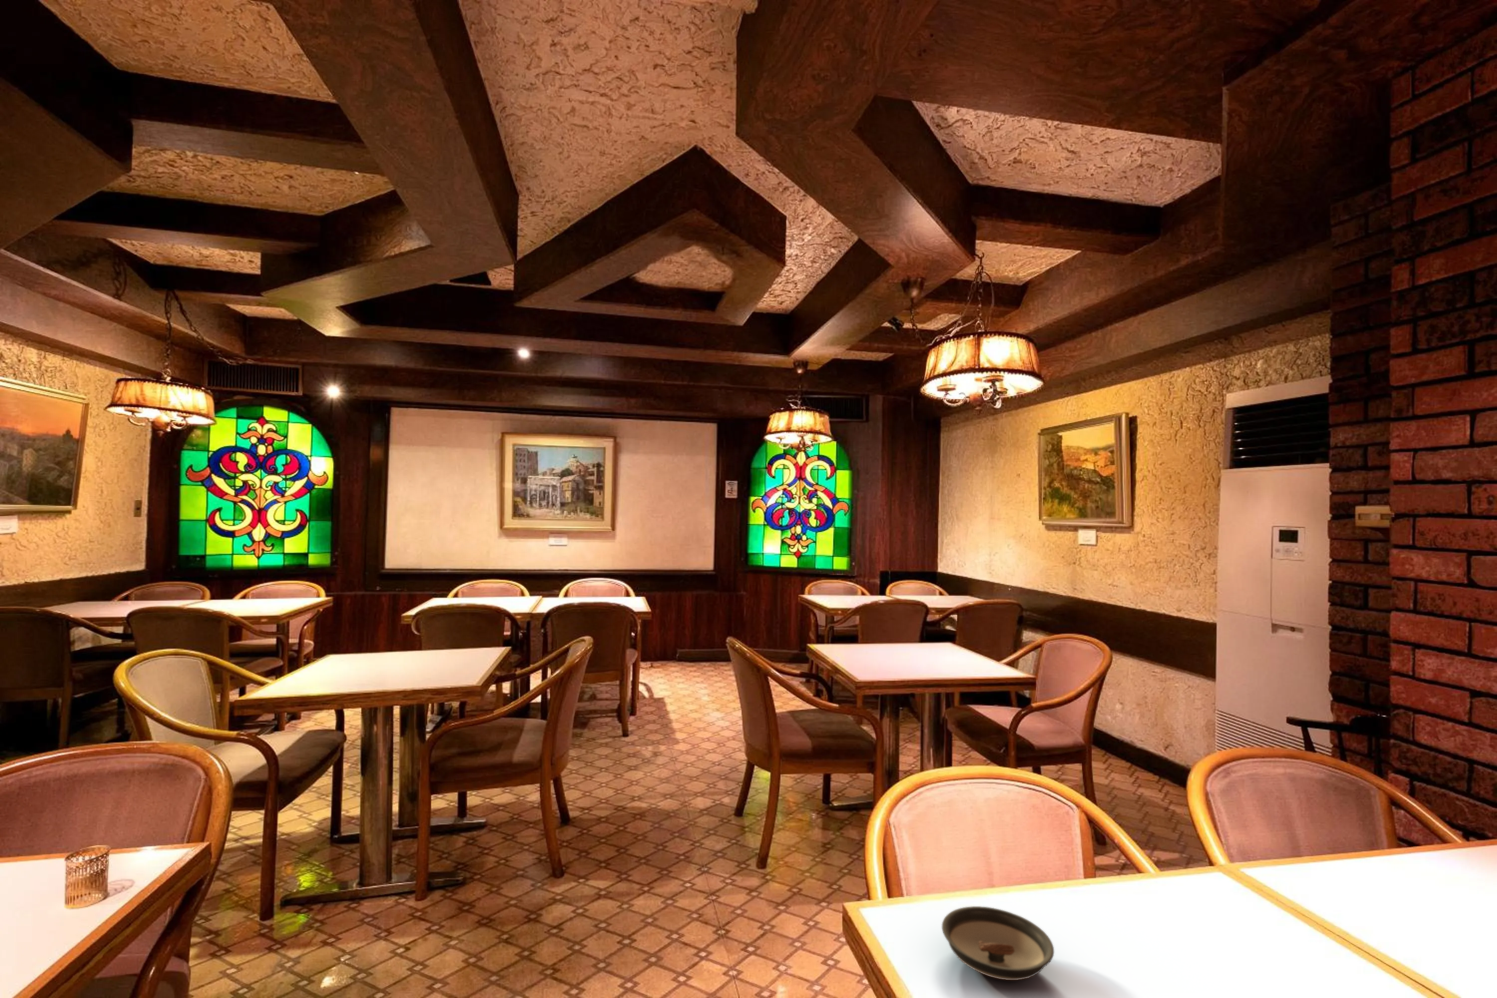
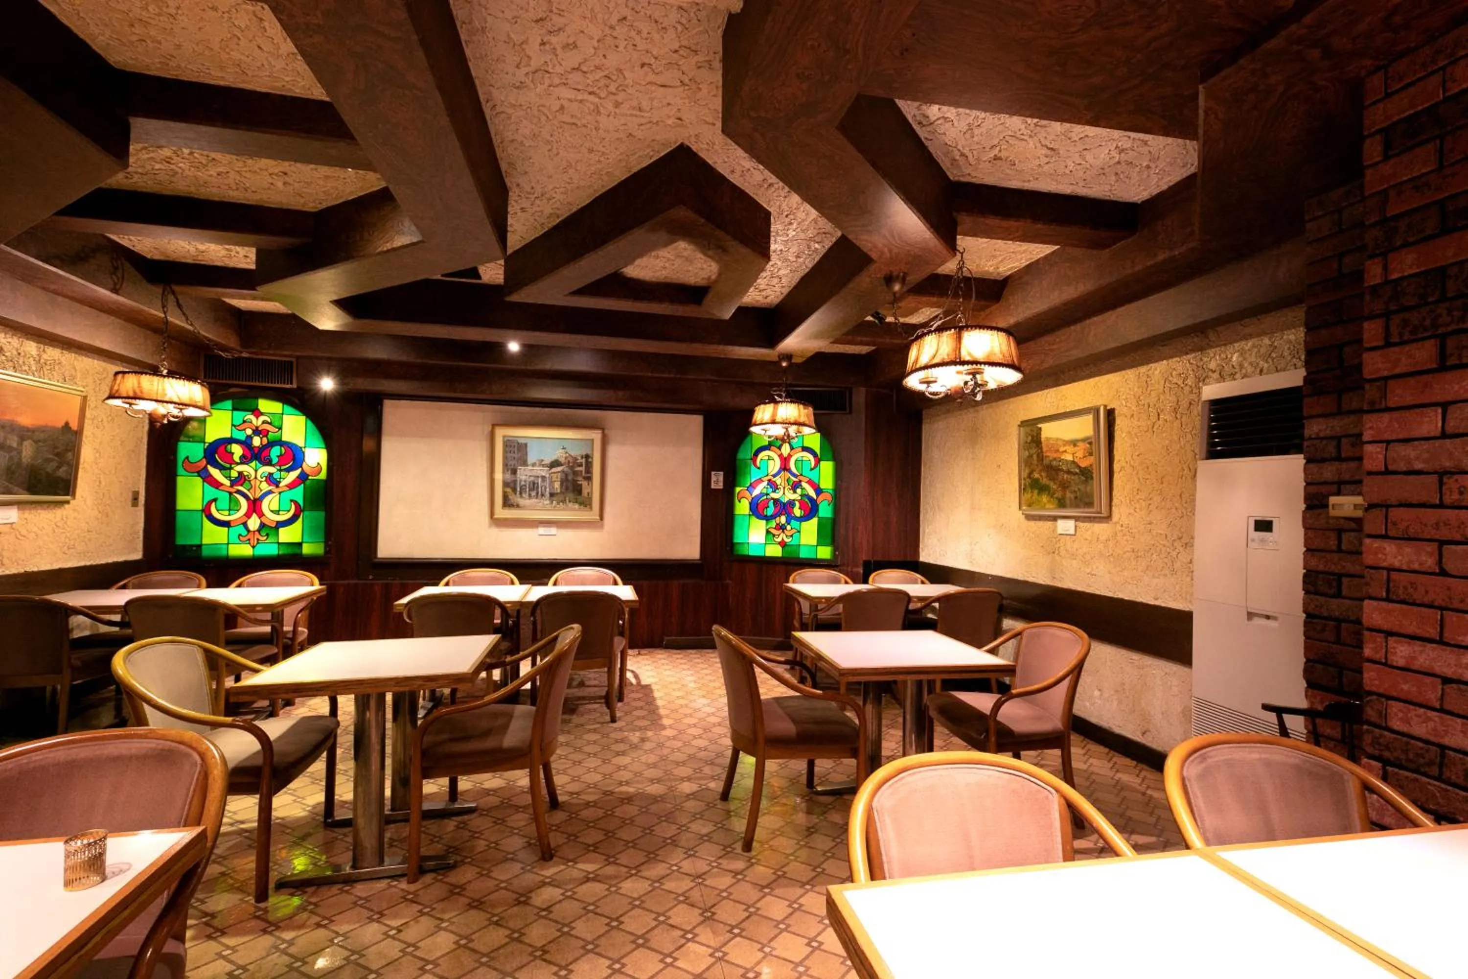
- saucer (996, 948)
